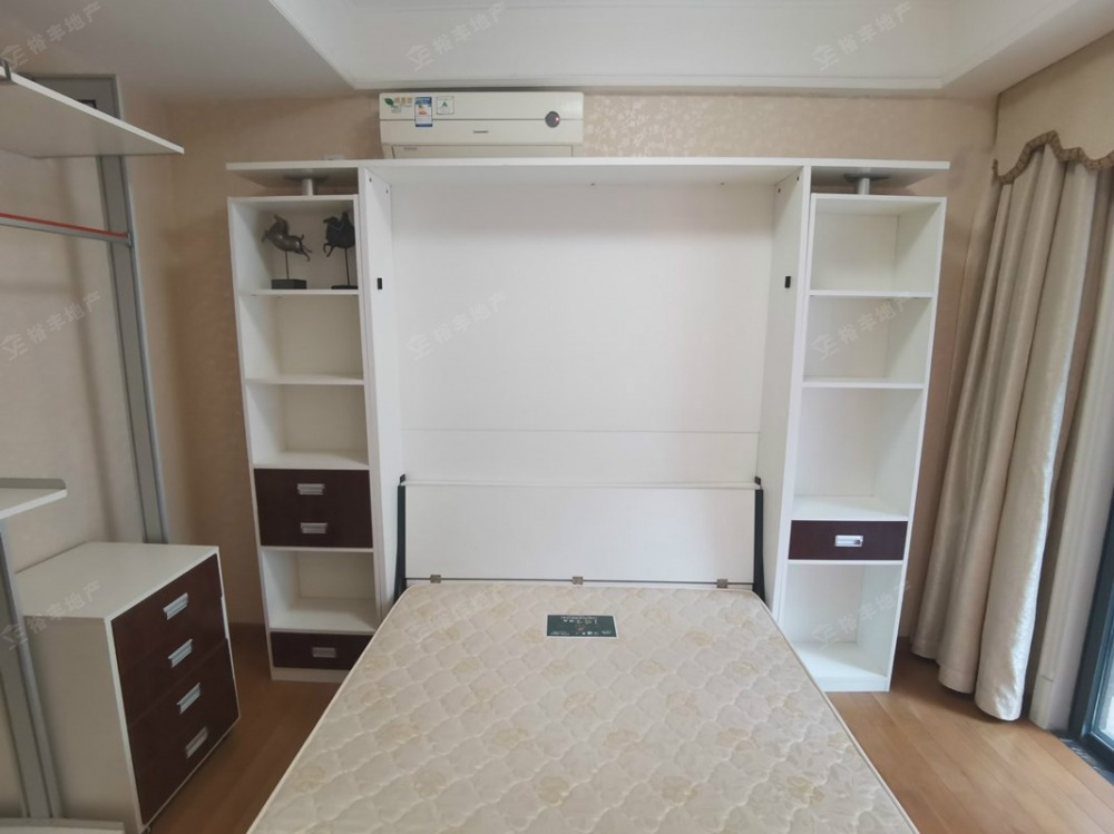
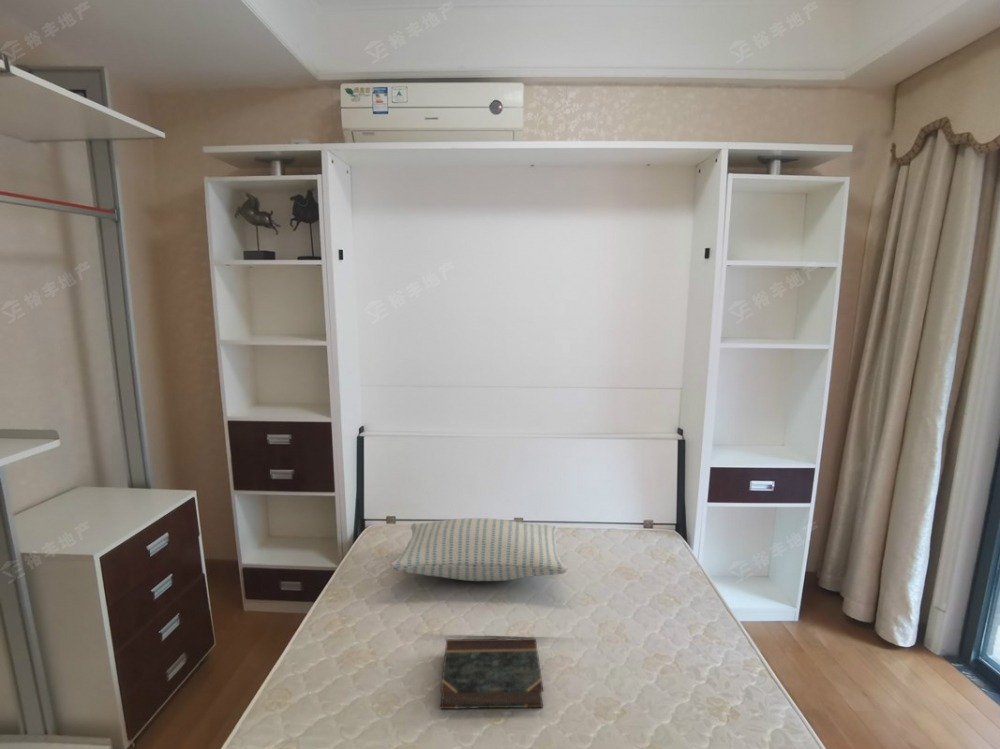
+ book (491, 668)
+ pillow (481, 548)
